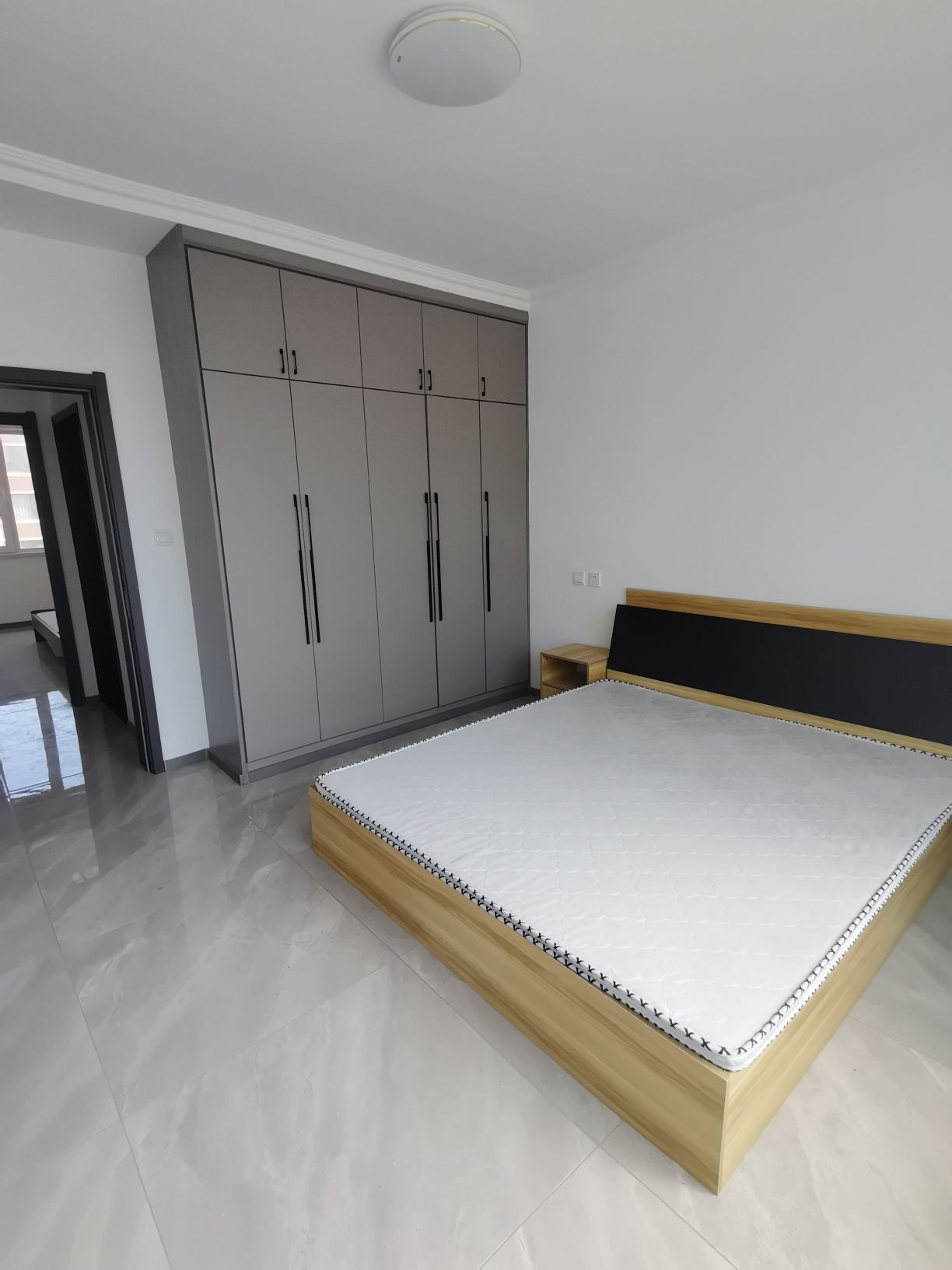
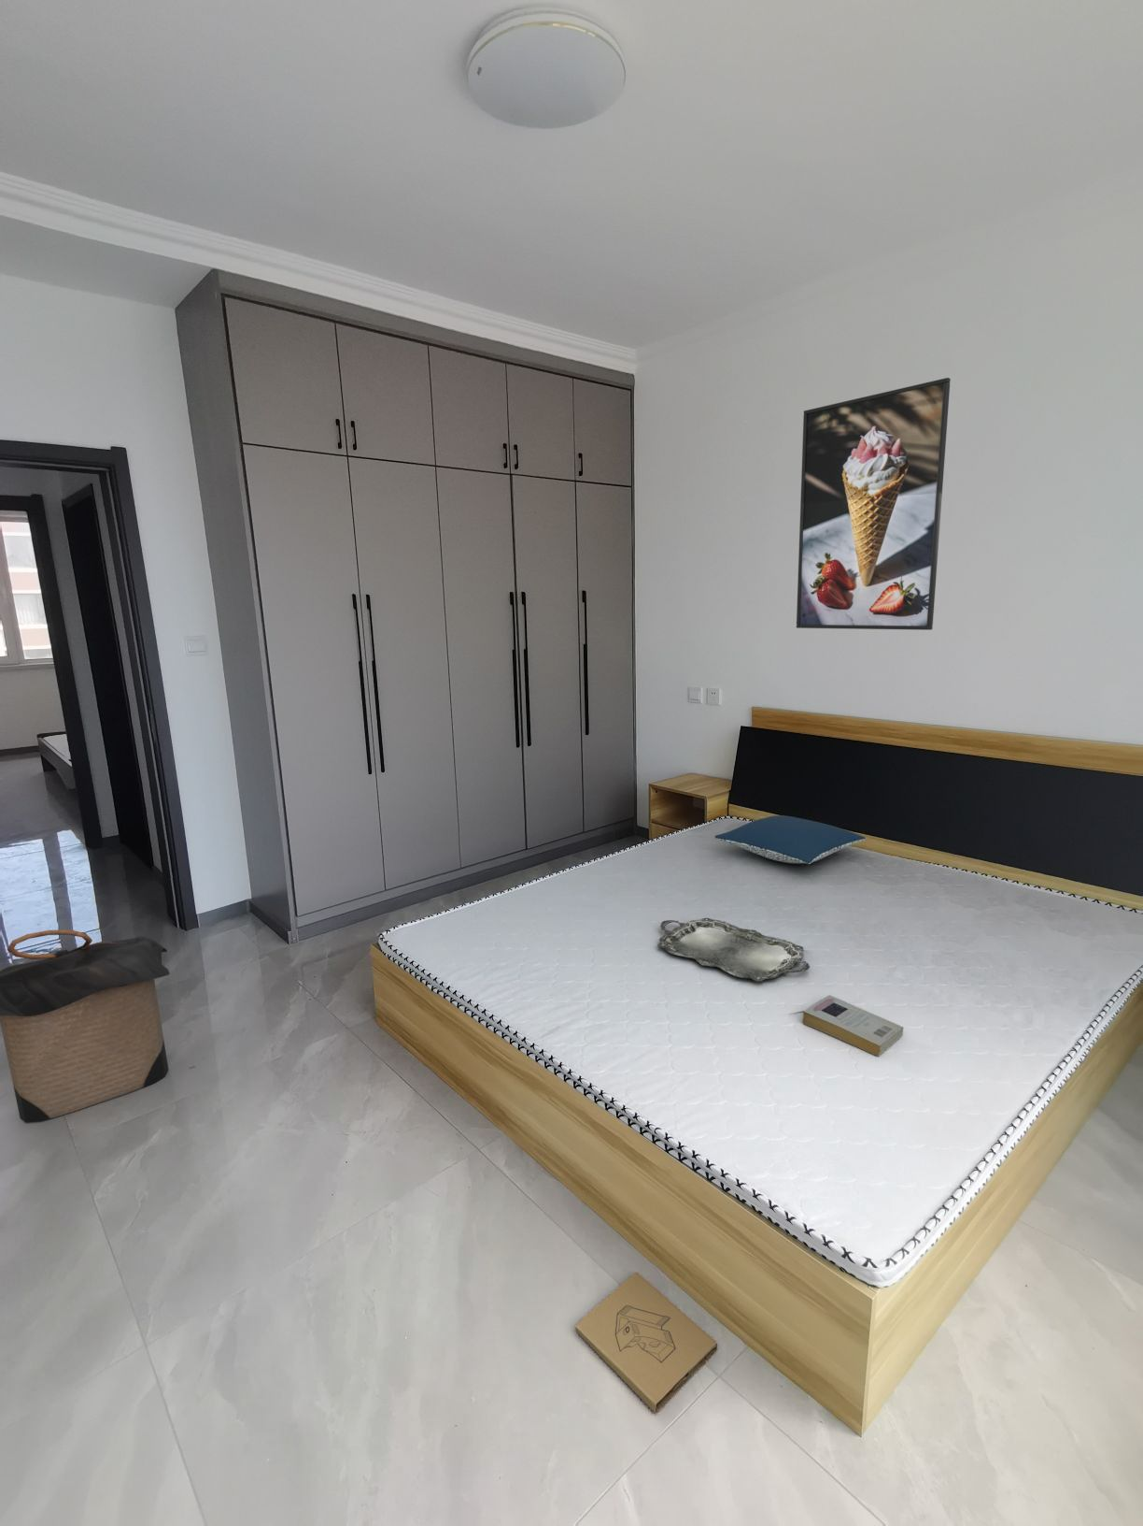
+ book (851, 1023)
+ laundry hamper (85, 1003)
+ box (645, 1336)
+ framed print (864, 515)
+ serving tray (729, 947)
+ pillow (790, 837)
